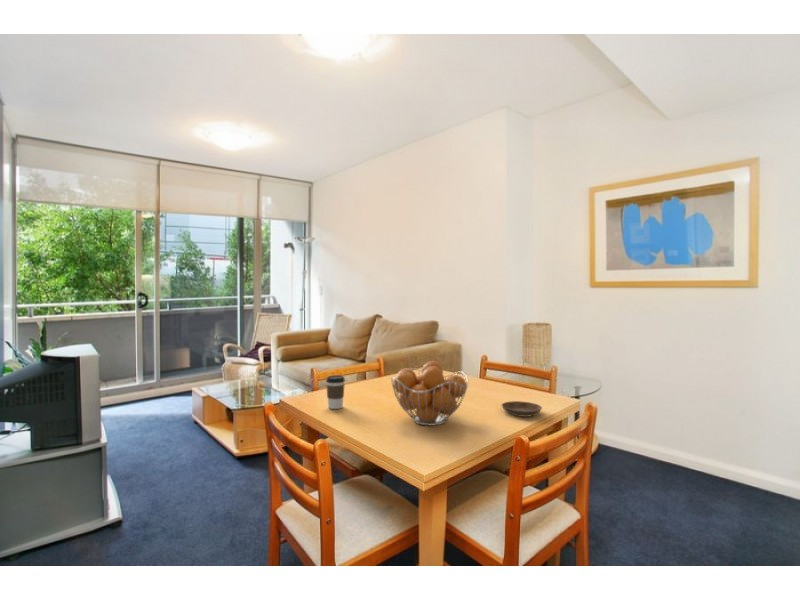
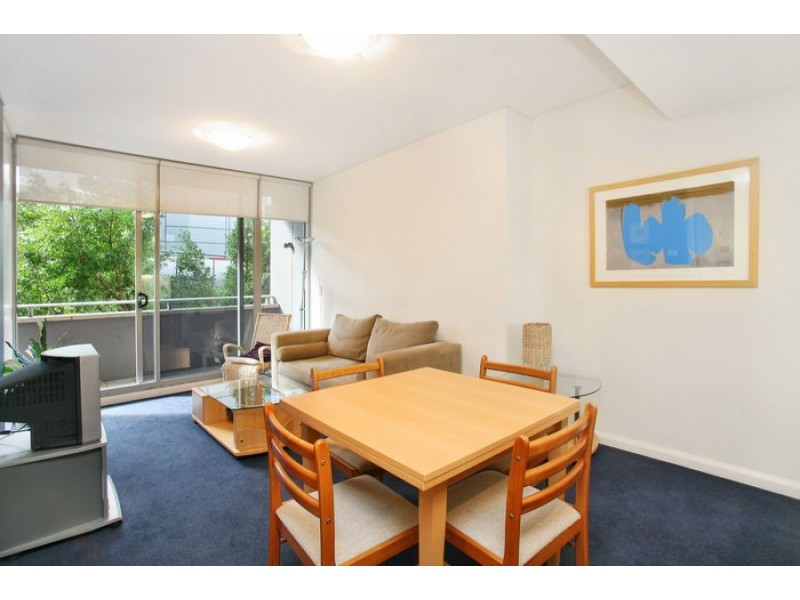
- coffee cup (335, 392)
- fruit basket (429, 391)
- saucer (521, 409)
